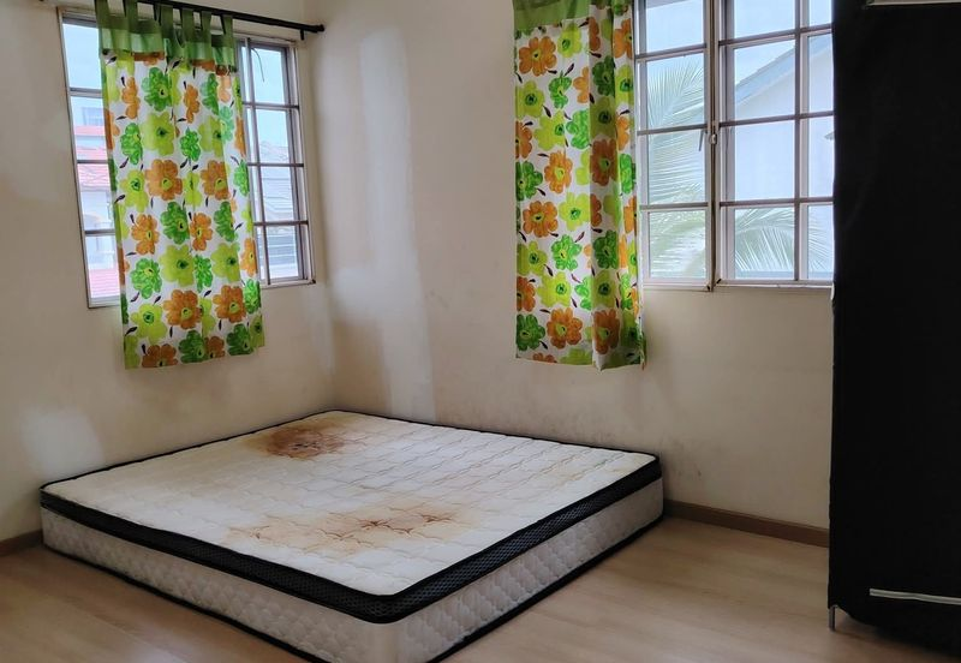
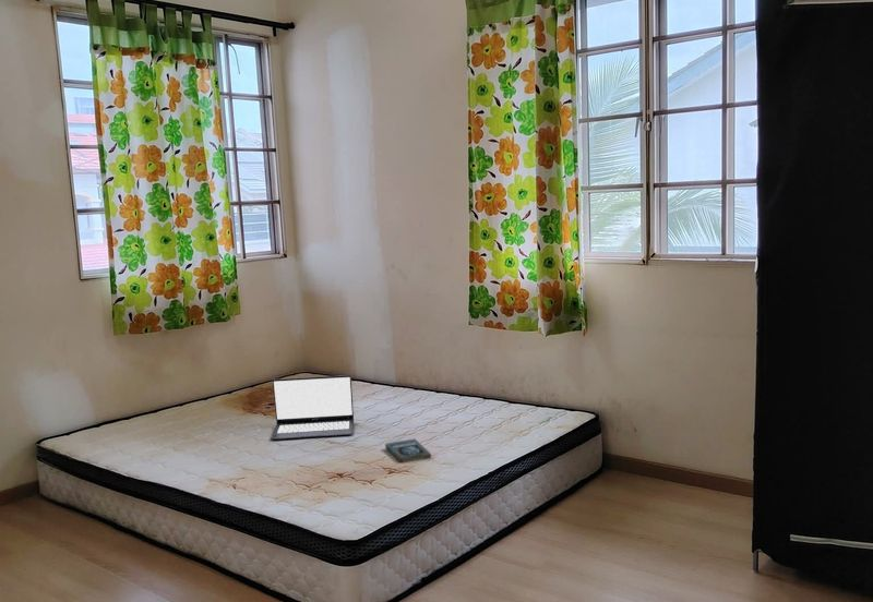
+ book (407, 450)
+ laptop (312, 405)
